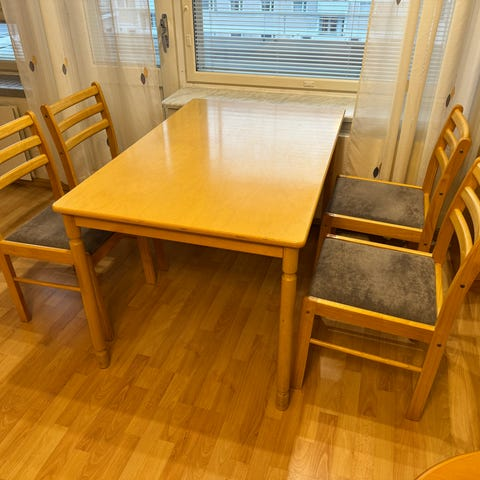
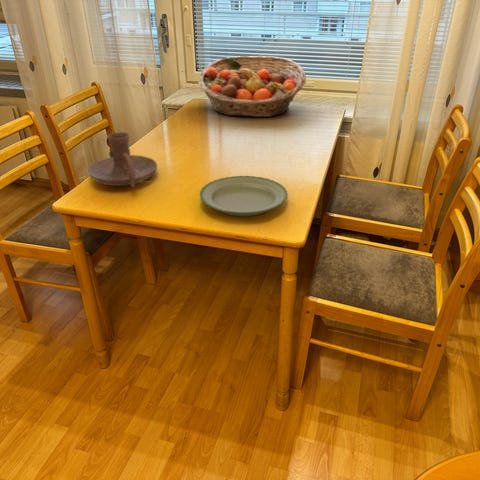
+ fruit basket (251, 85)
+ candle holder (123, 159)
+ plate (243, 197)
